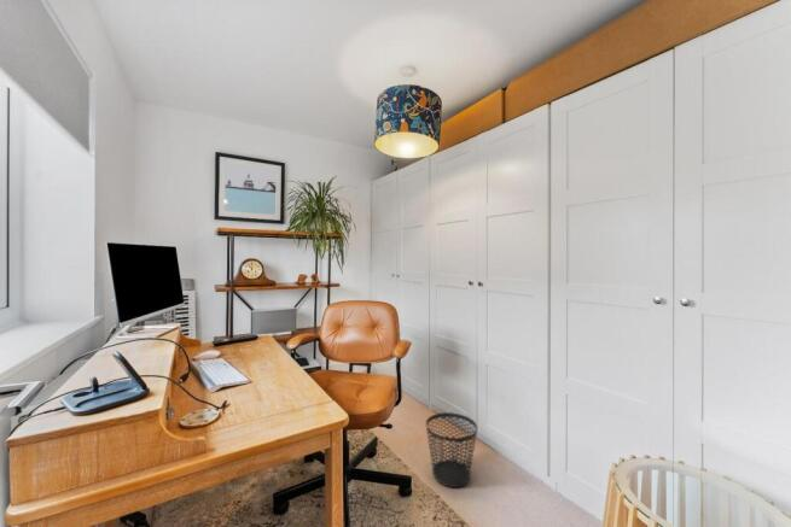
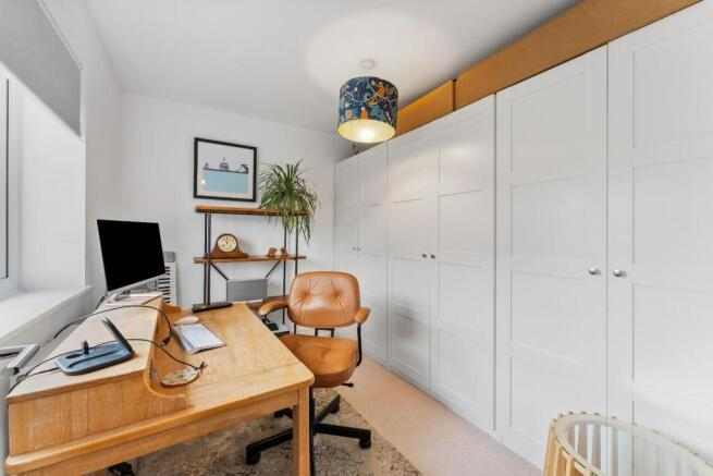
- wastebasket (450, 450)
